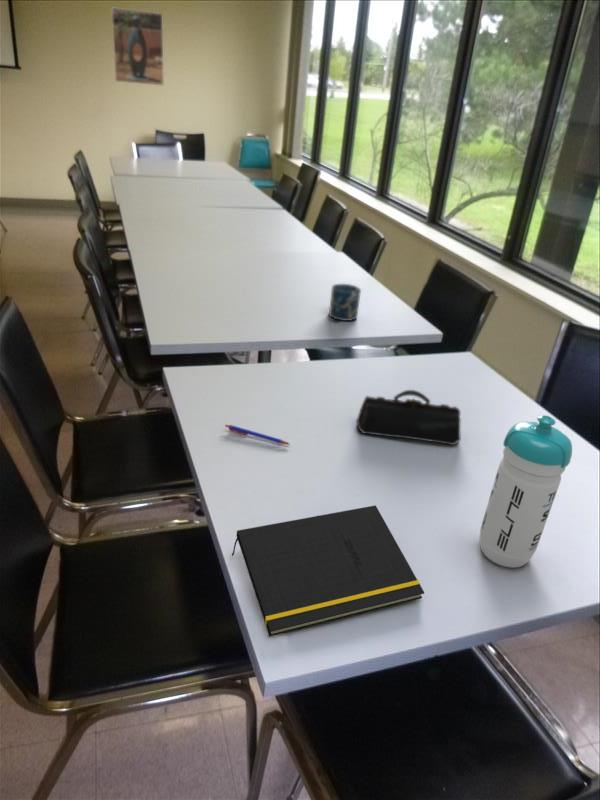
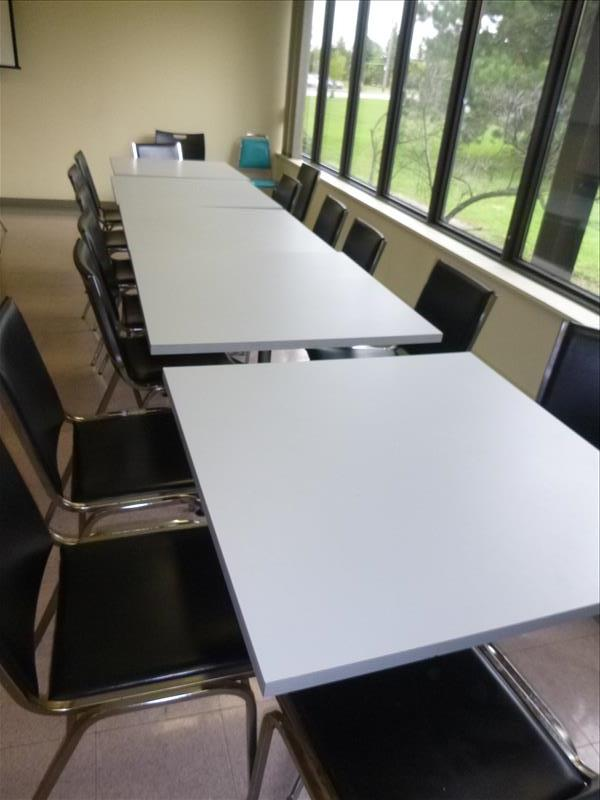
- cup (343, 303)
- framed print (138, 47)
- water bottle (524, 489)
- pencil case (411, 411)
- notepad (328, 563)
- pen (257, 434)
